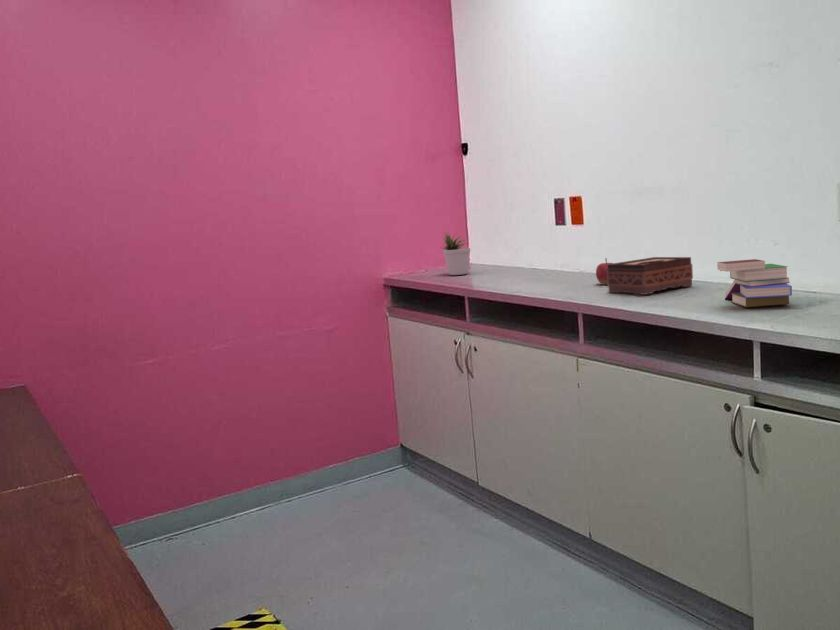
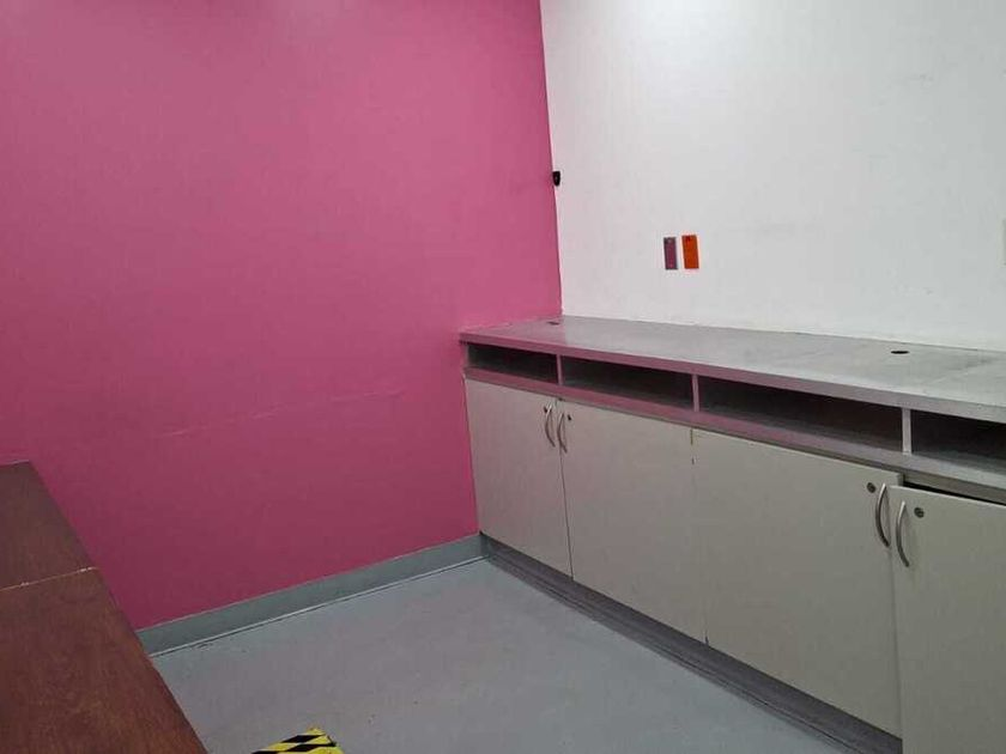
- apple (606, 270)
- book (748, 280)
- potted plant (455, 252)
- tissue box (649, 274)
